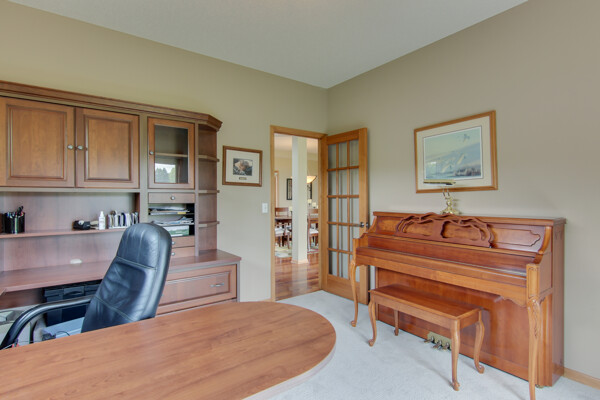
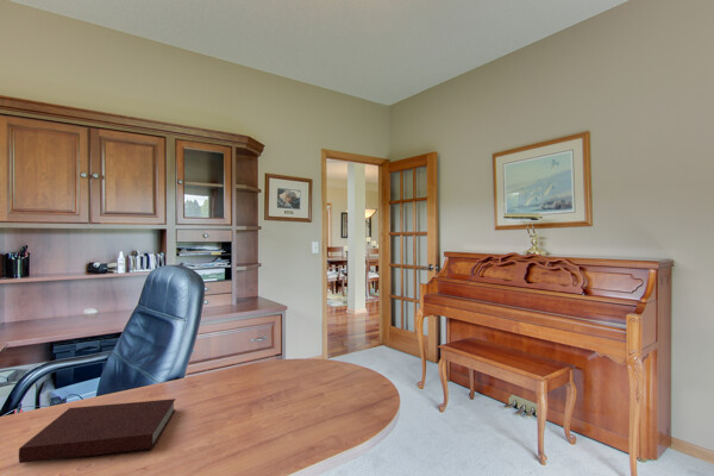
+ notebook (107, 426)
